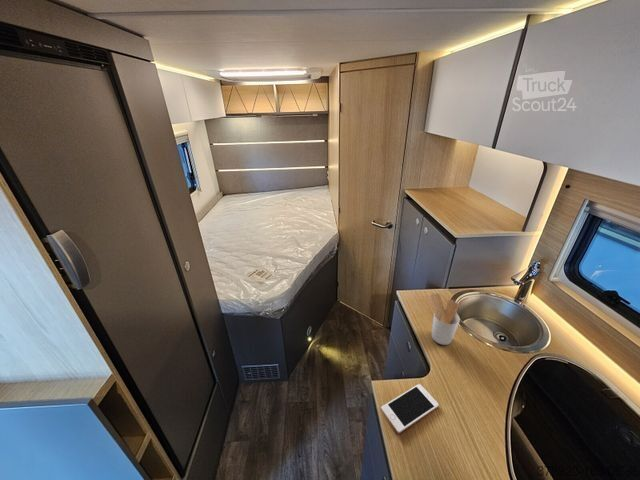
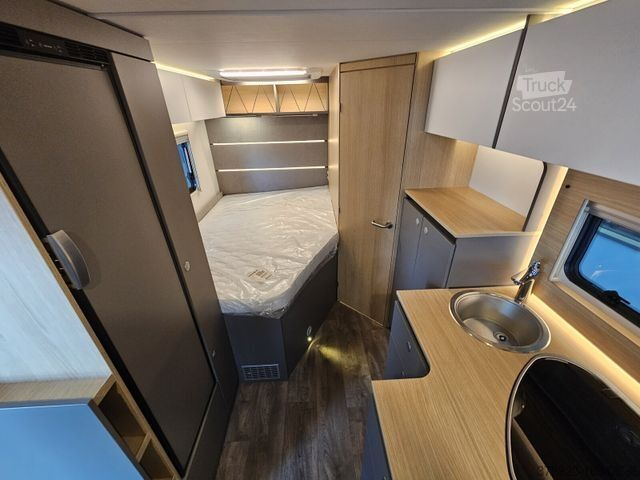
- cell phone (409, 406)
- utensil holder (440, 317)
